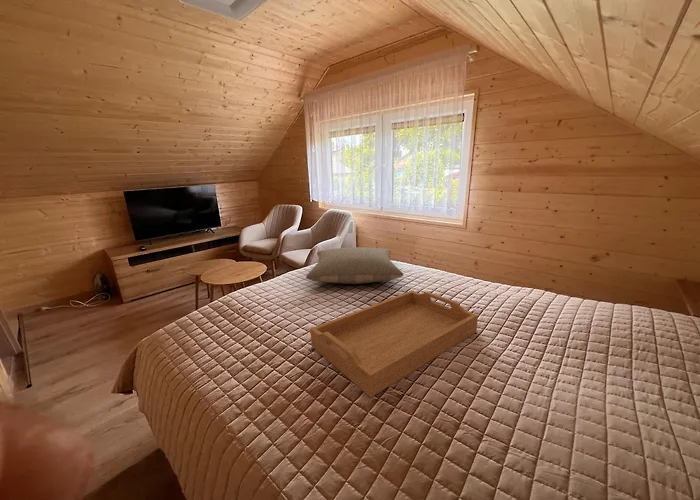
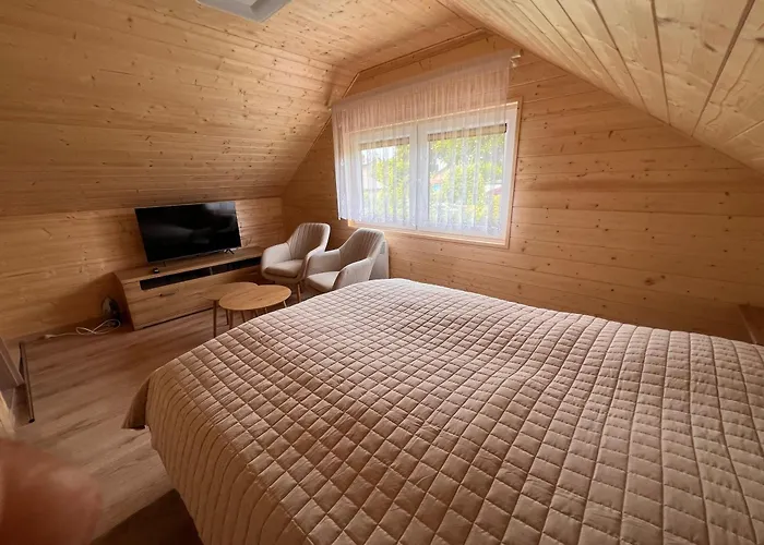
- pillow (354, 262)
- serving tray (396, 327)
